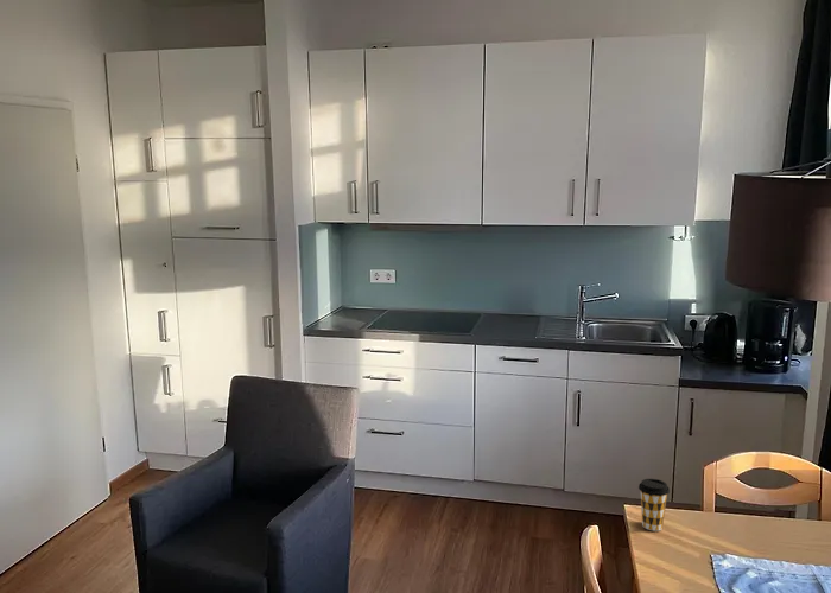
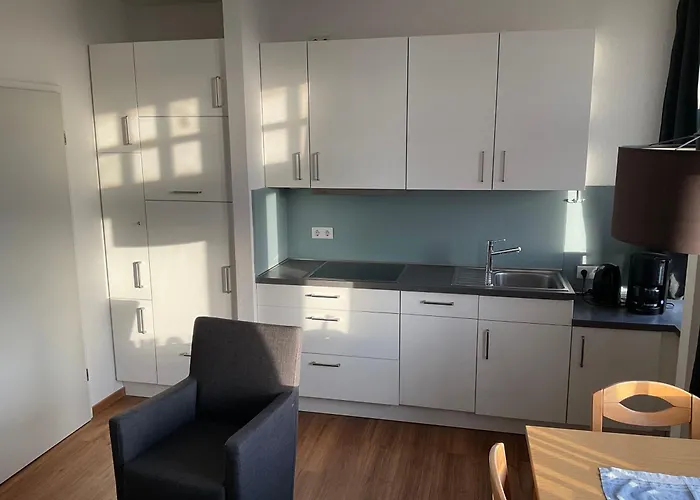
- coffee cup (653, 504)
